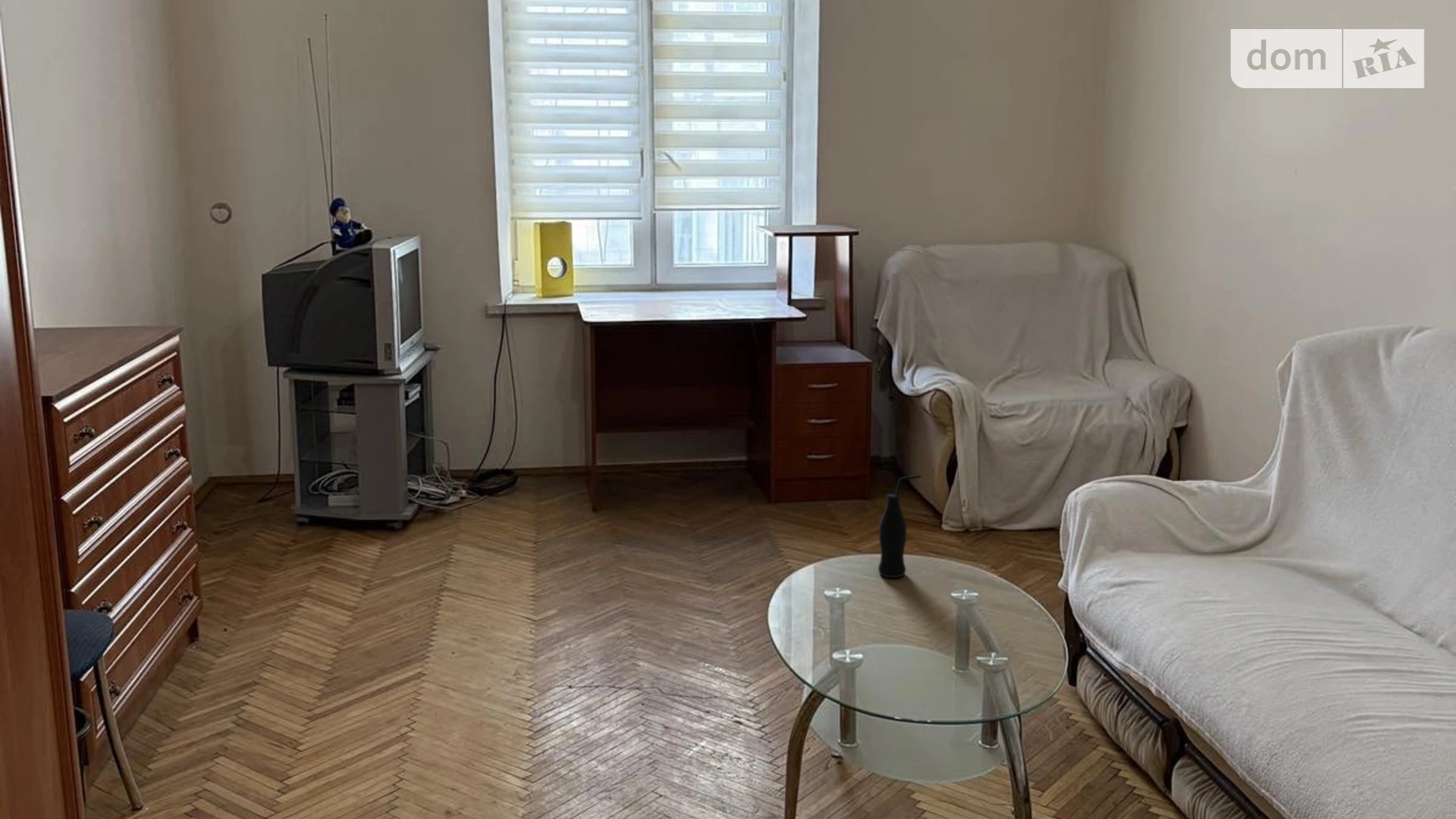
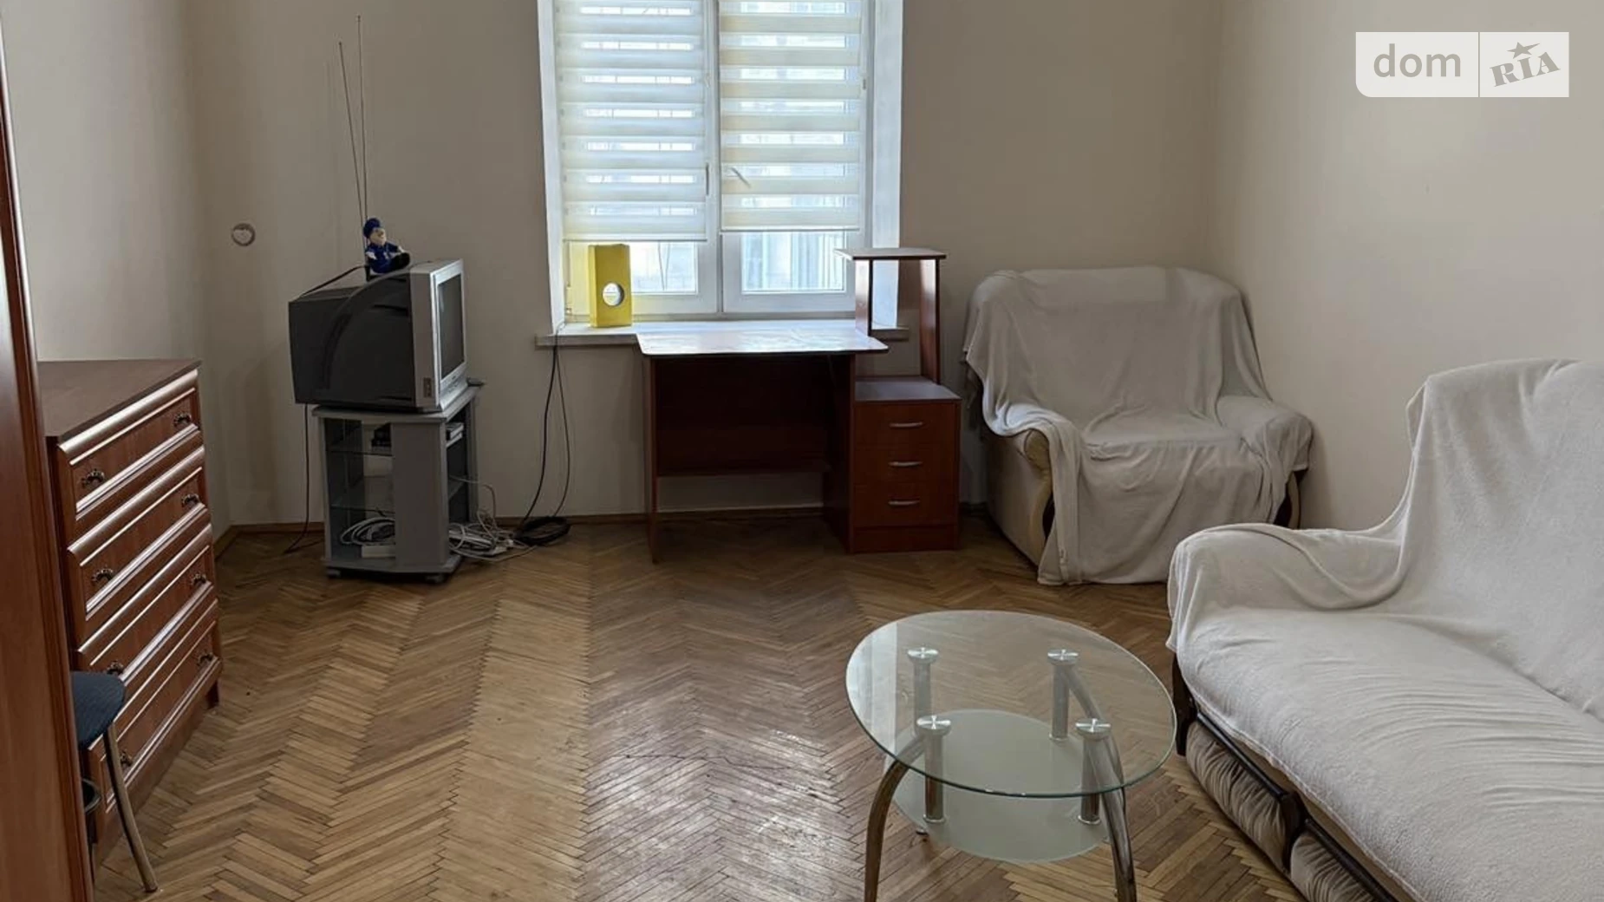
- bottle (899, 524)
